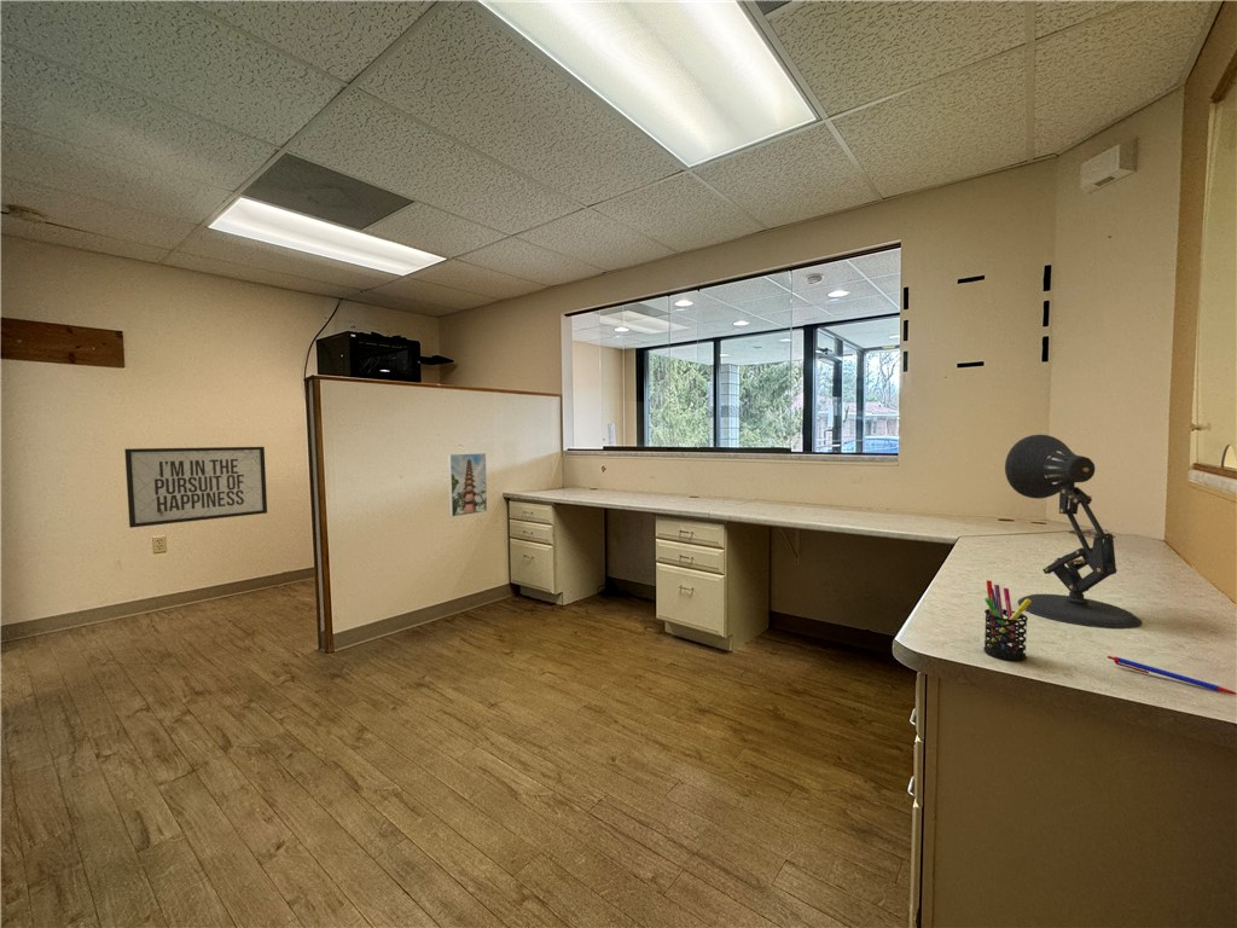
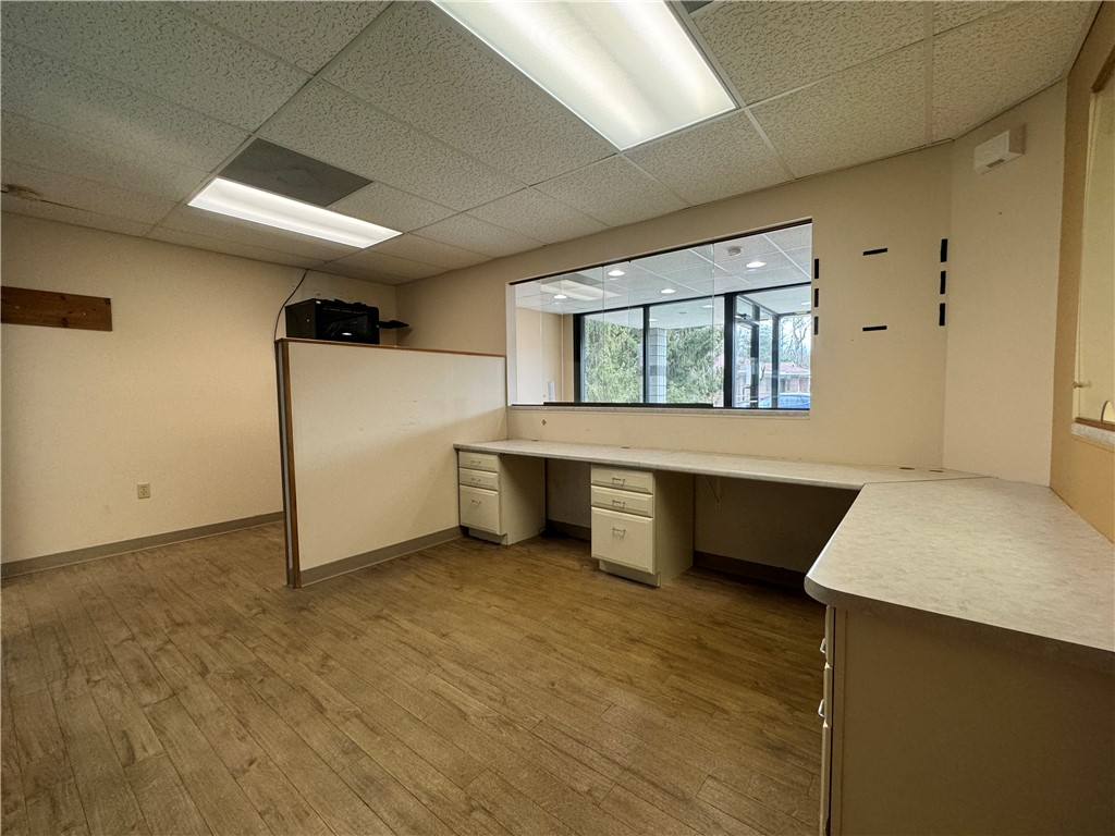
- desk lamp (1075, 522)
- mirror (202, 483)
- pen holder (1000, 619)
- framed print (467, 483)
- pen (1168, 674)
